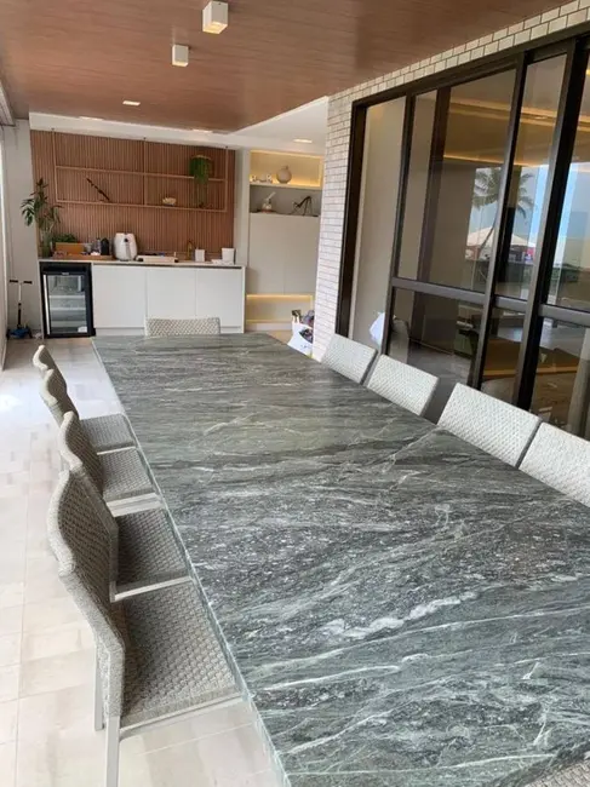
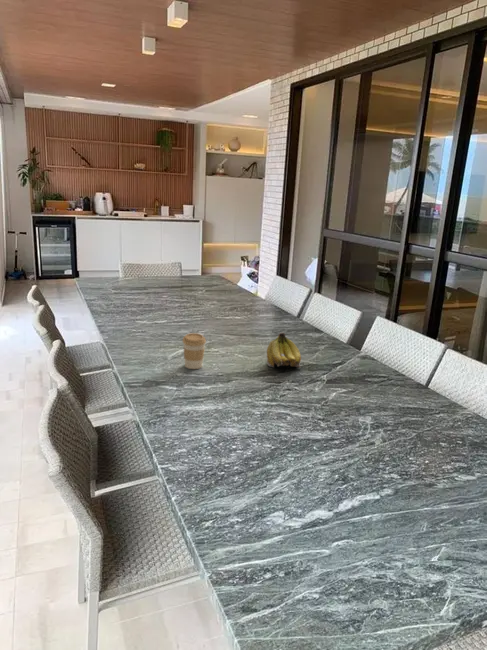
+ fruit (284, 351)
+ coffee cup (193, 350)
